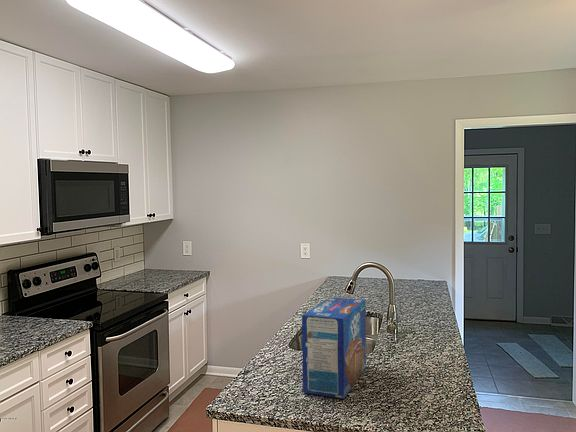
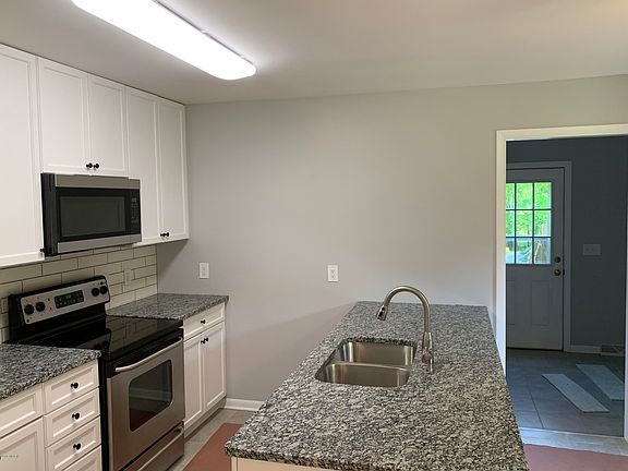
- toaster pastry box (336, 343)
